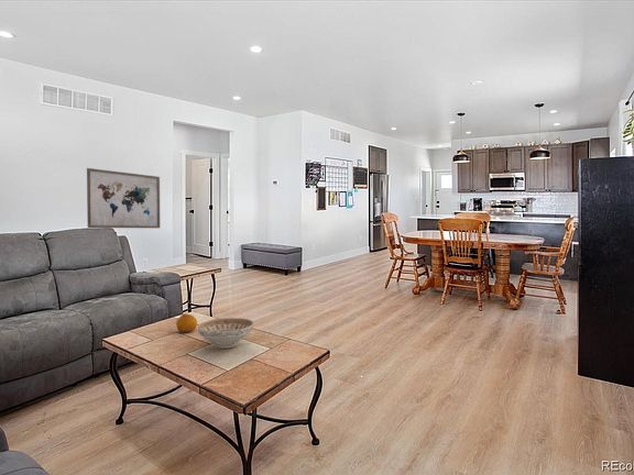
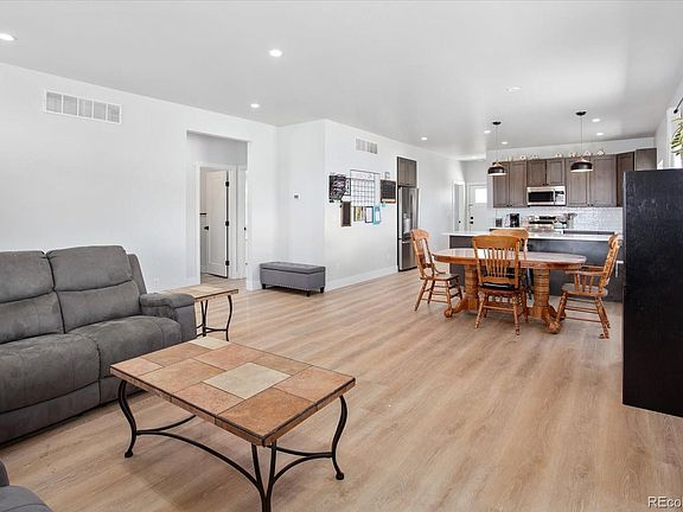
- wall art (125, 200)
- decorative bowl (226, 334)
- fruit (186, 322)
